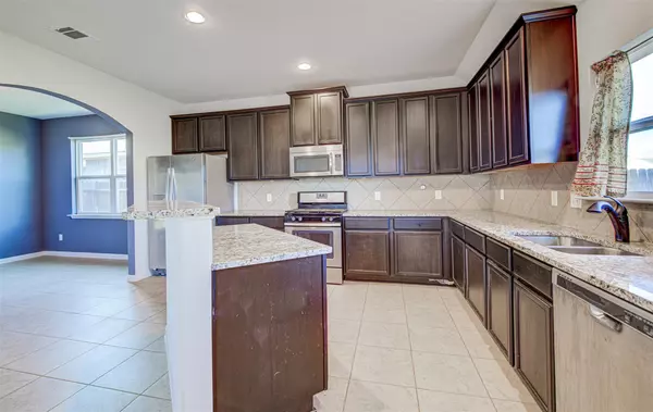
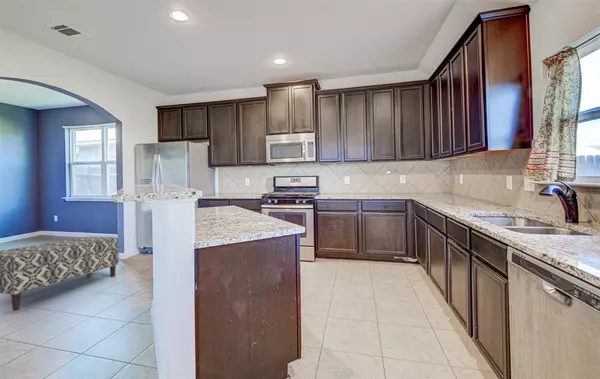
+ bench (58, 267)
